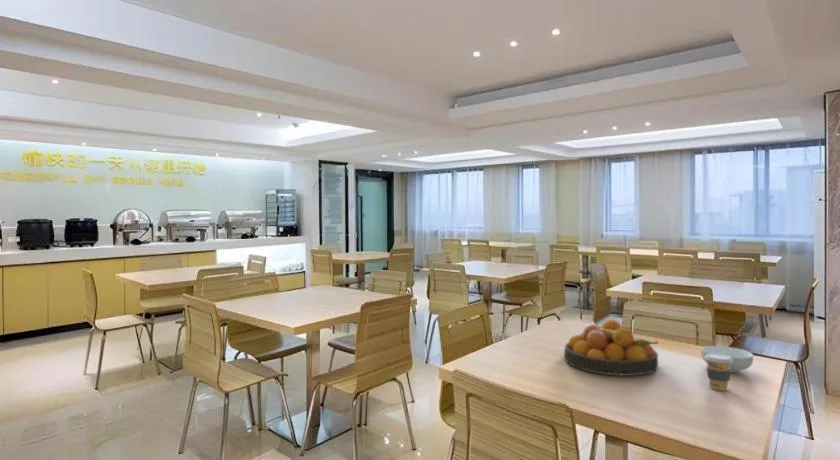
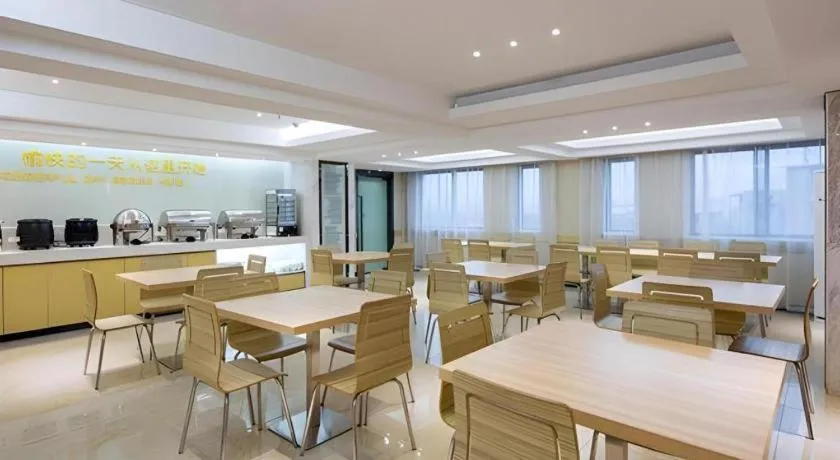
- coffee cup (718, 372)
- fruit bowl (609, 343)
- cereal bowl (726, 355)
